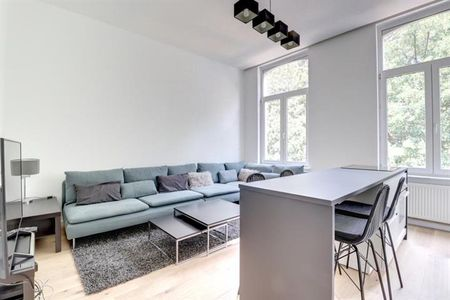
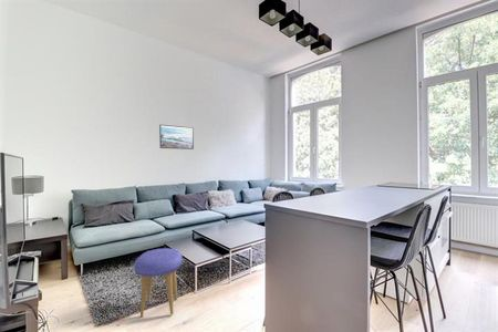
+ stool (159, 274)
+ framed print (177, 137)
